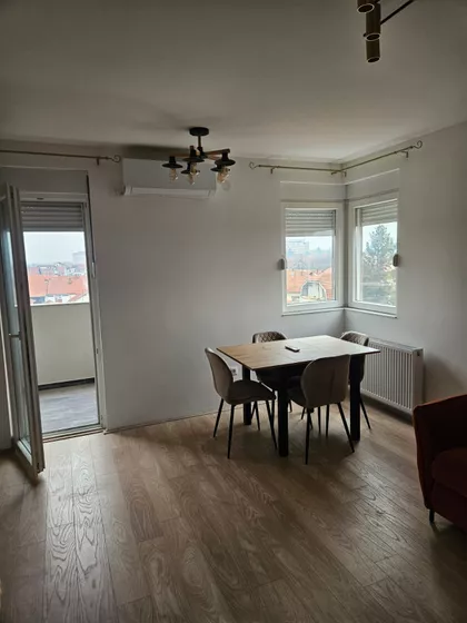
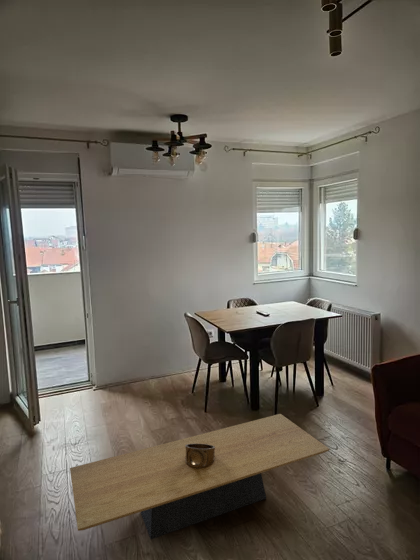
+ coffee table (203, 481)
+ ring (199, 450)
